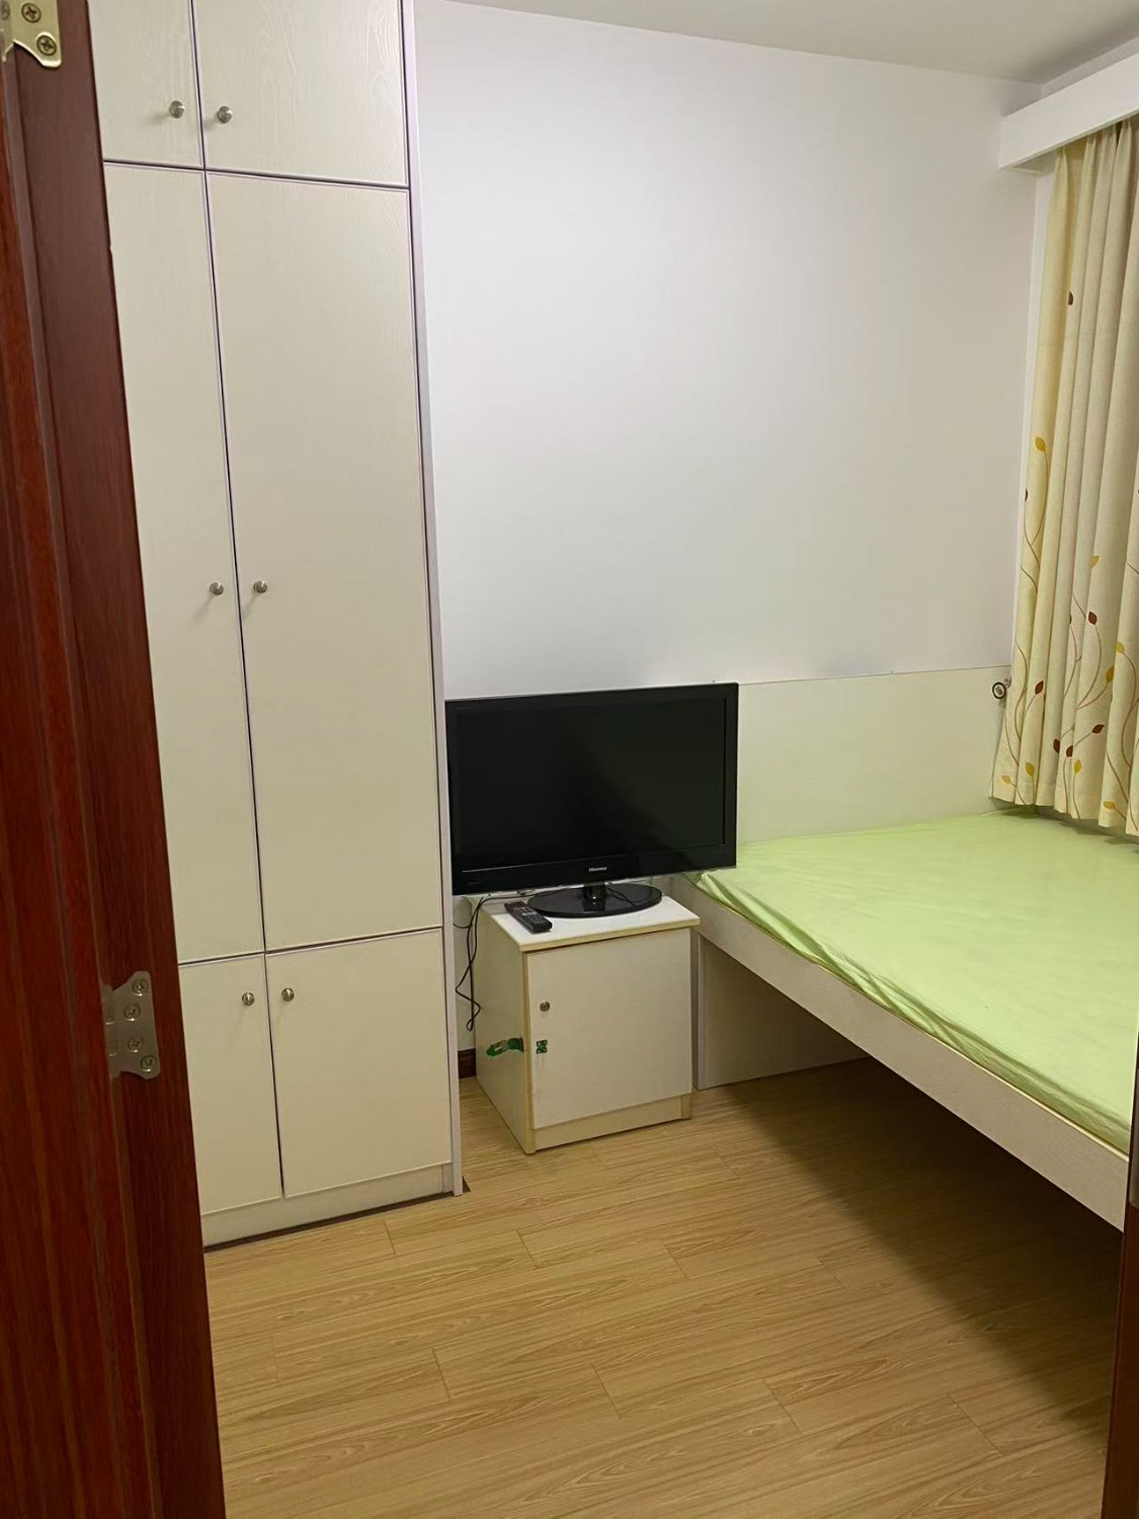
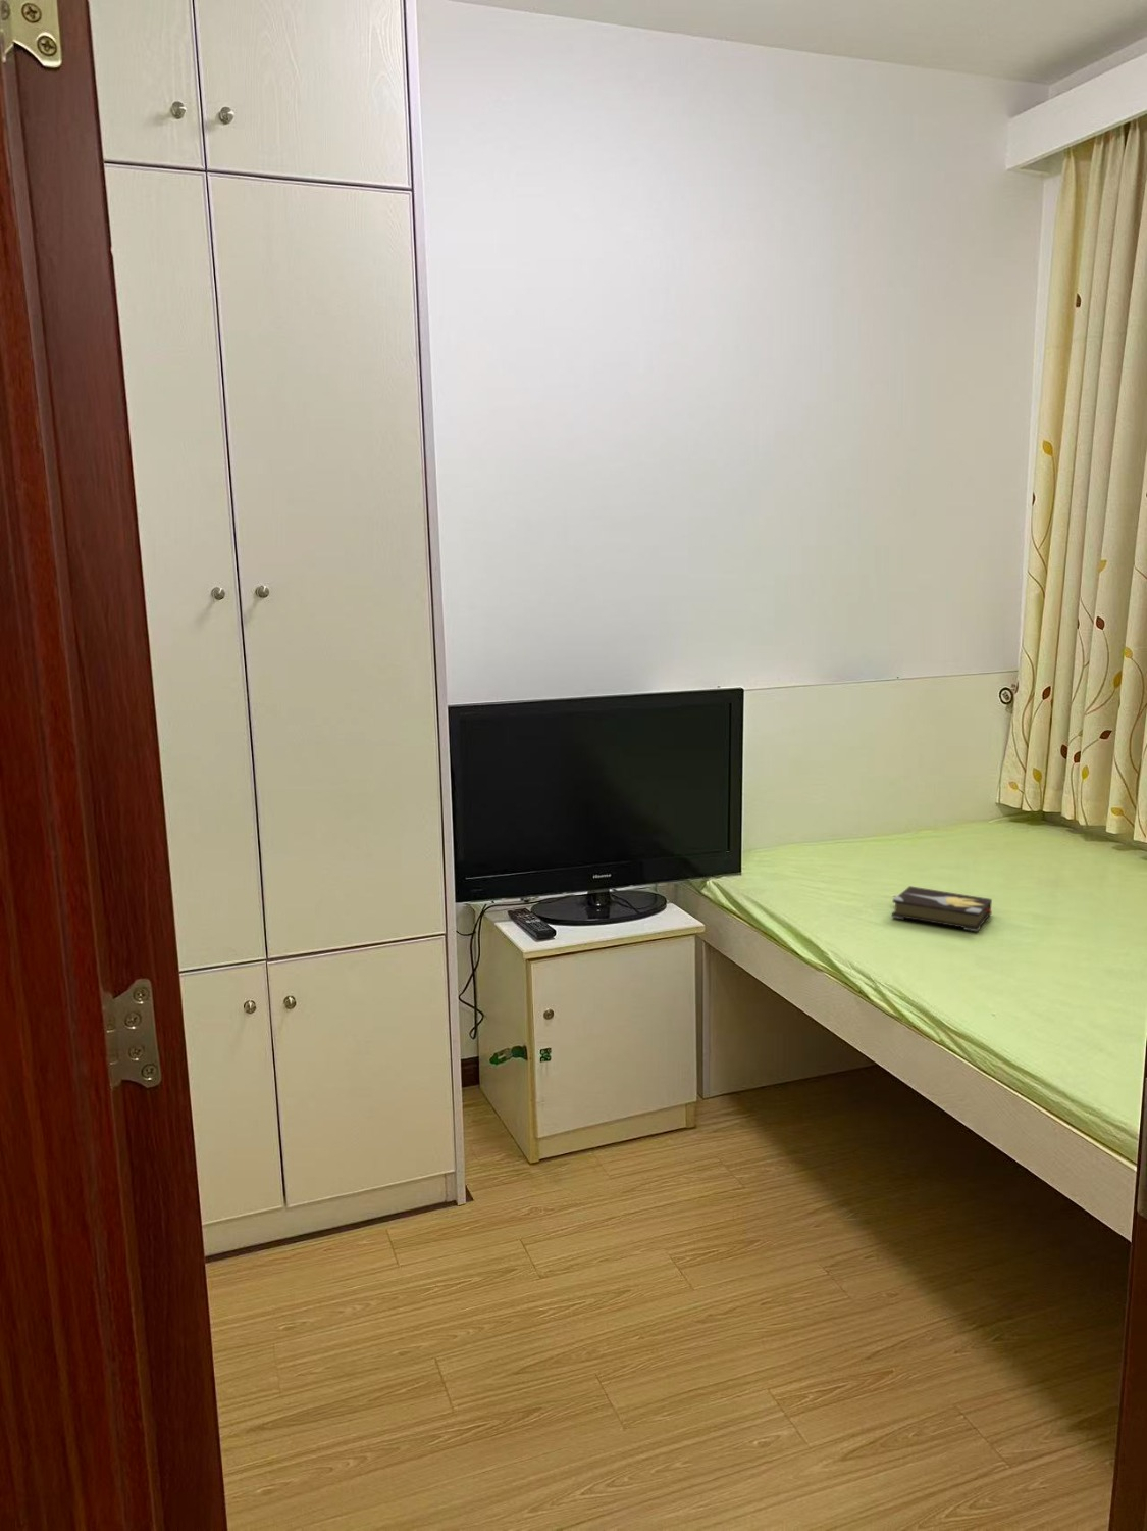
+ hardback book (941, 905)
